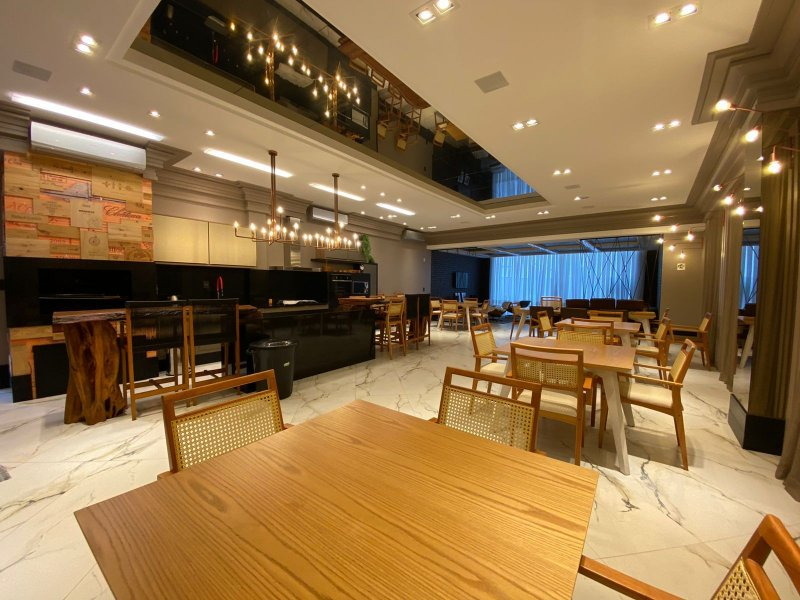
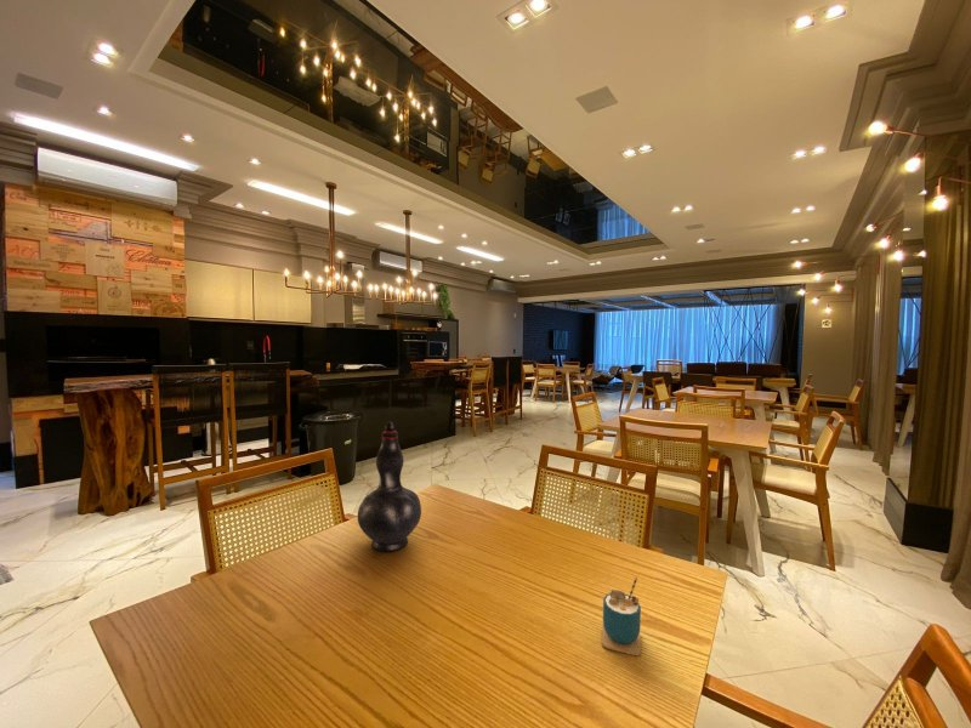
+ decorative vase (390, 482)
+ cup (621, 608)
